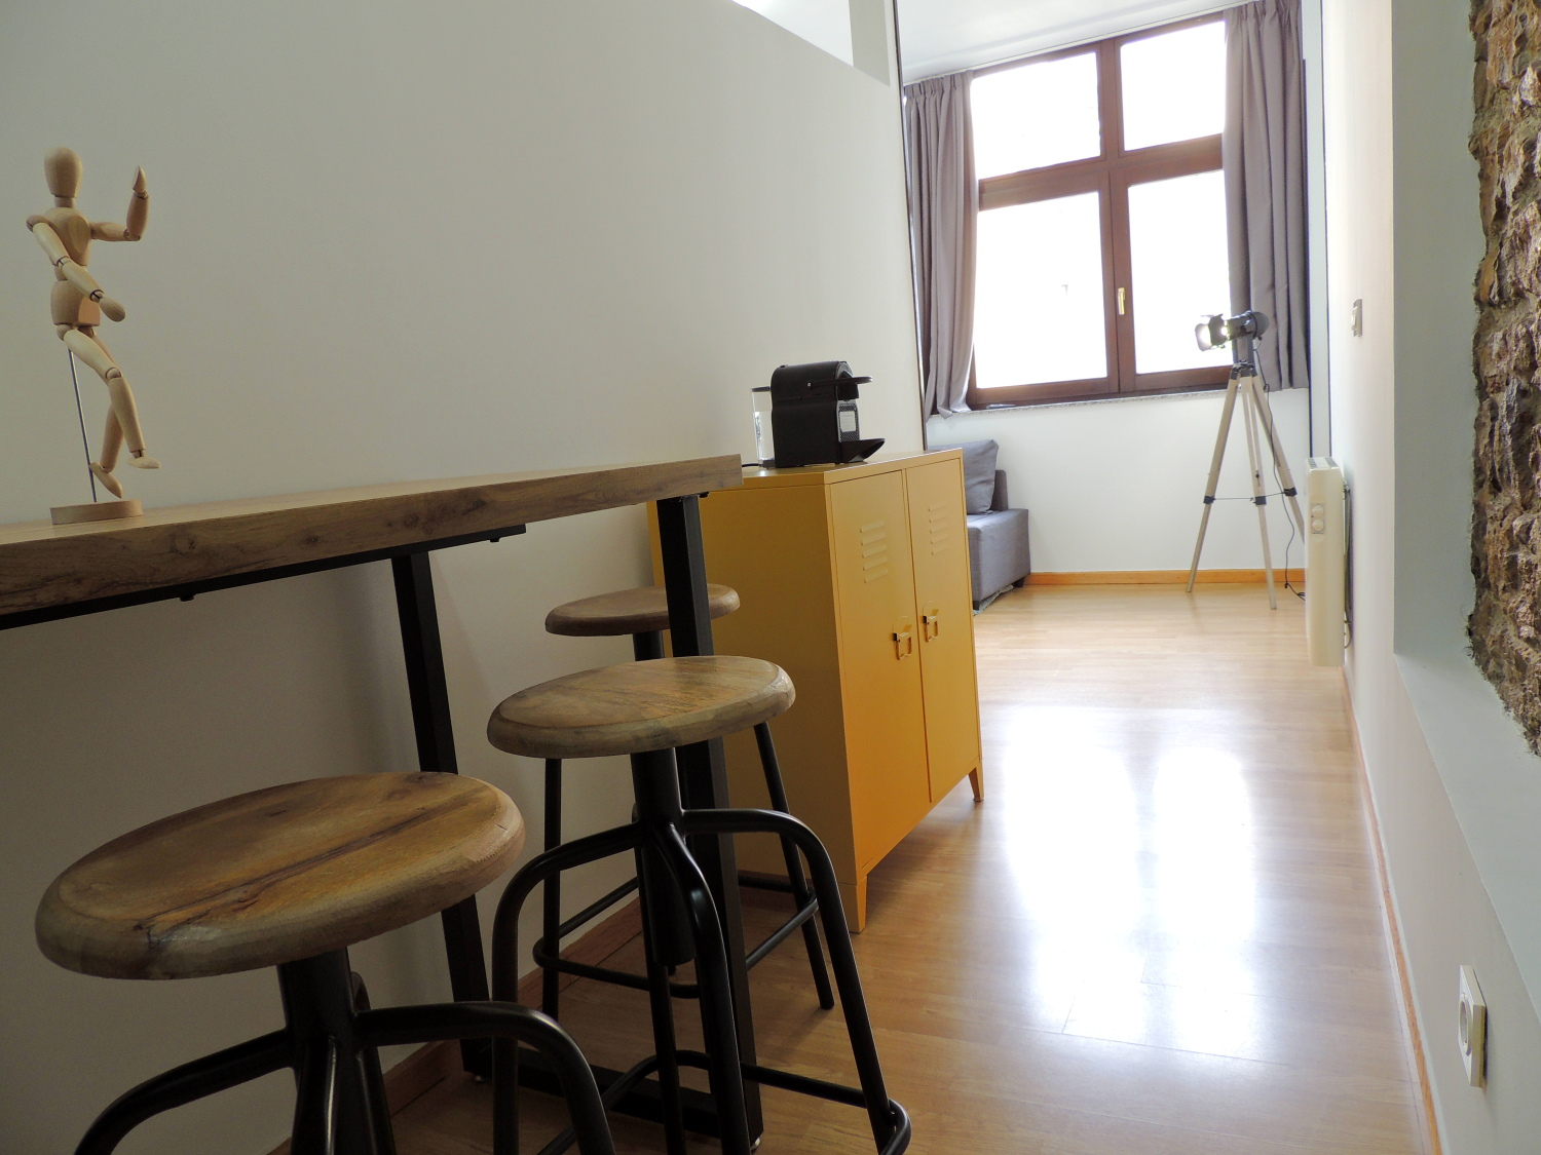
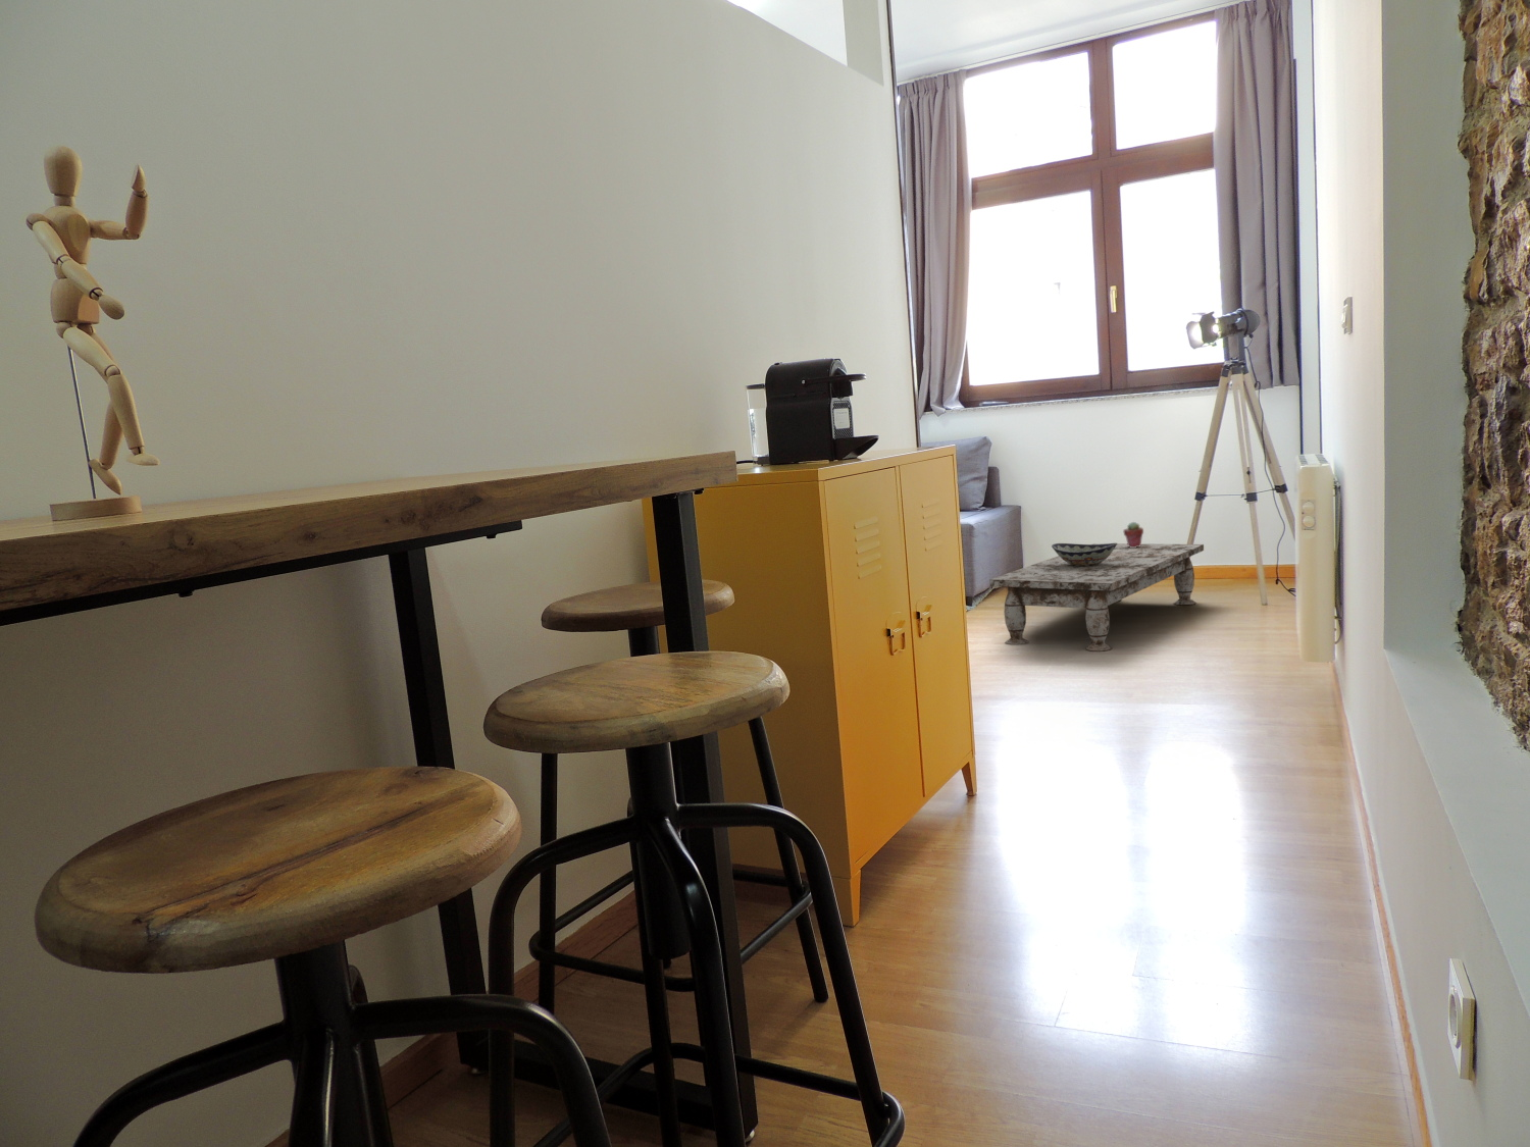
+ decorative bowl (1084, 553)
+ coffee table (1104, 590)
+ potted succulent (1134, 534)
